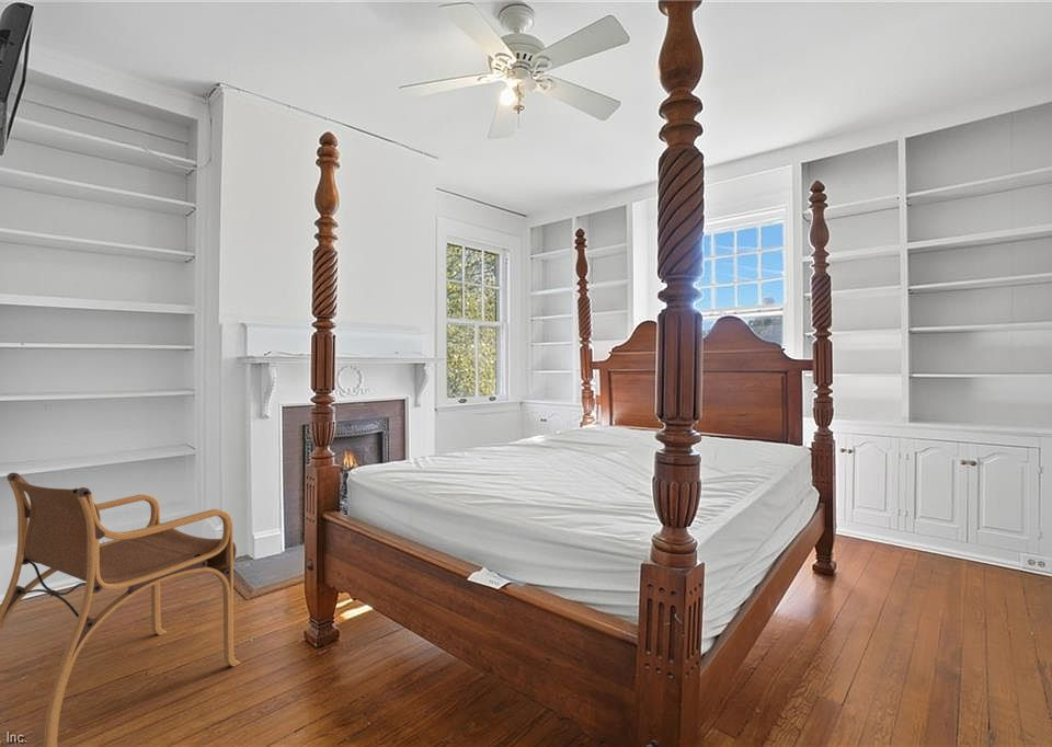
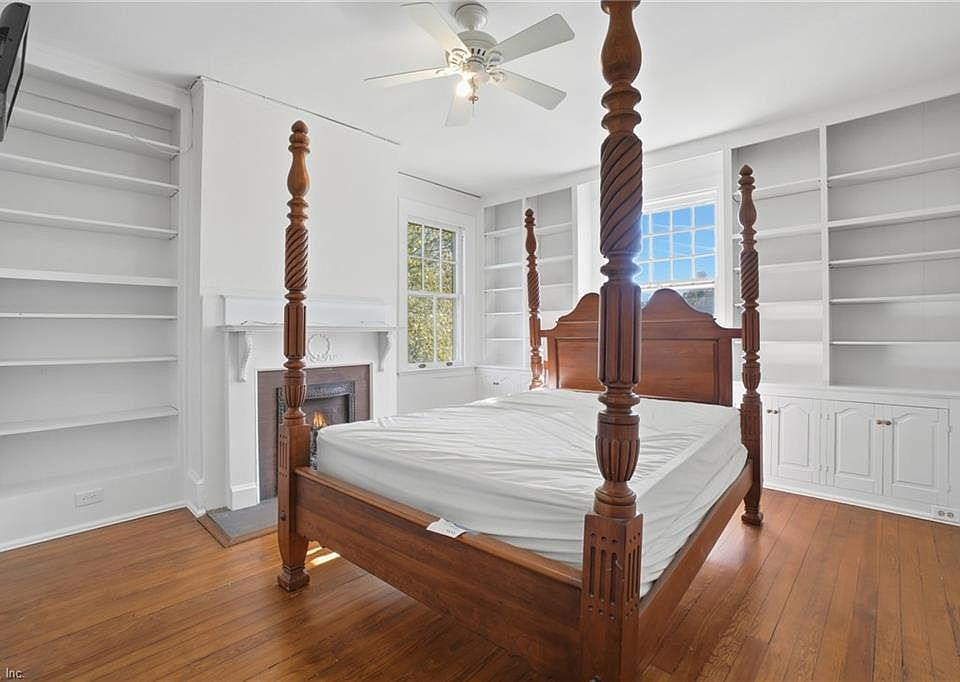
- armchair (117, 576)
